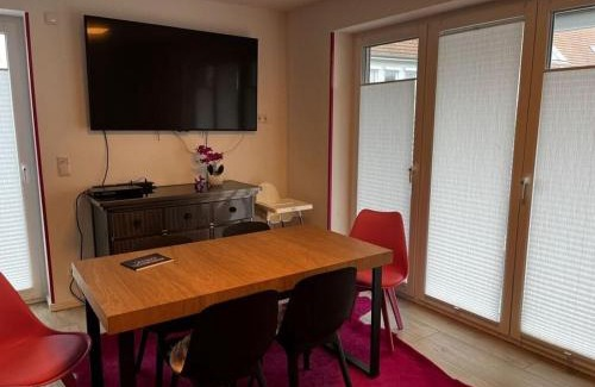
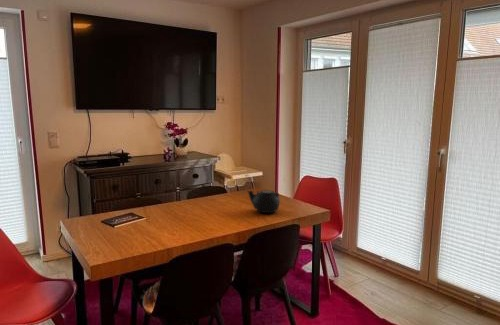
+ teapot (263, 201)
